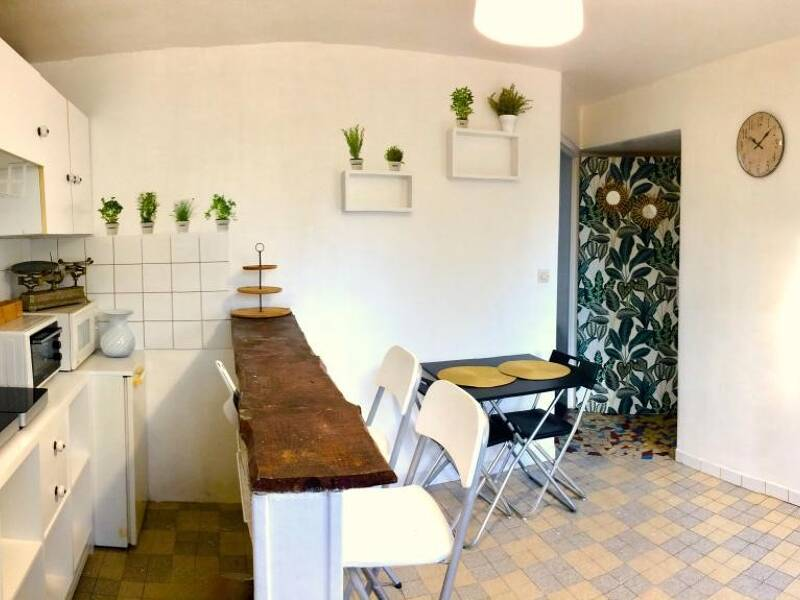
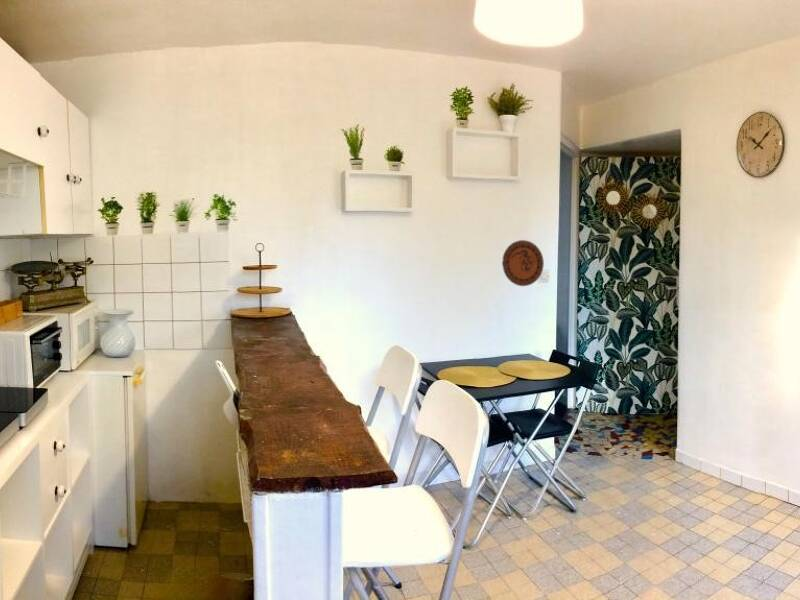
+ decorative plate (522, 263)
